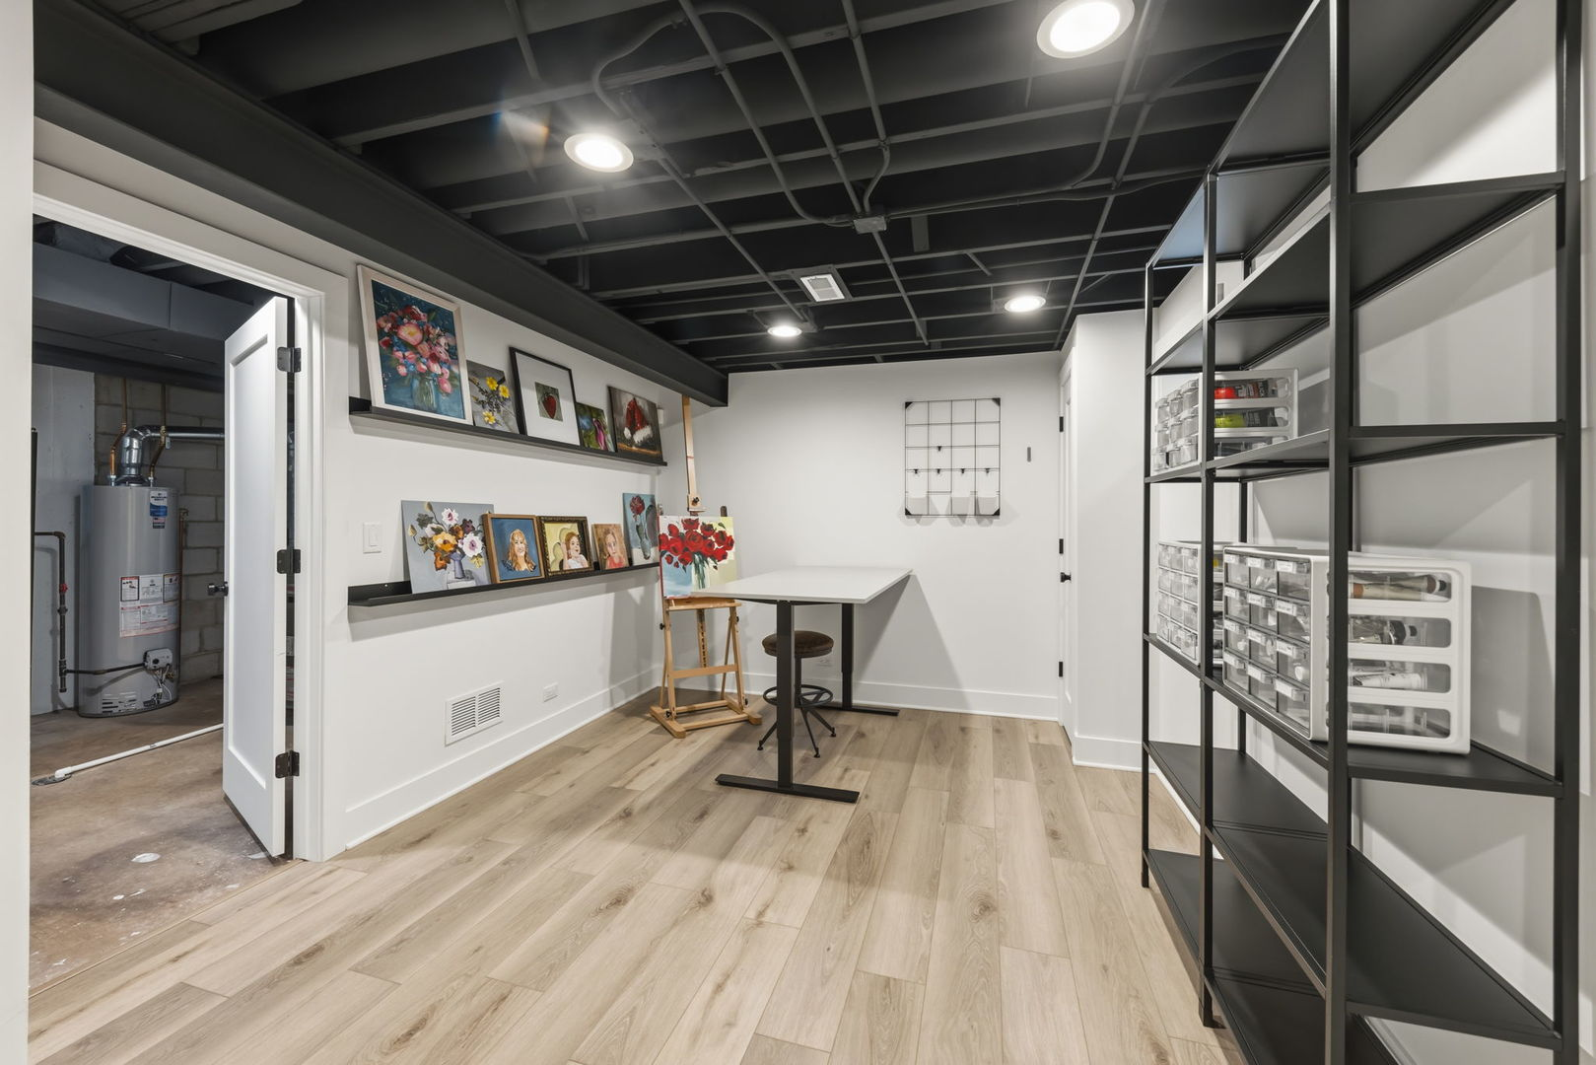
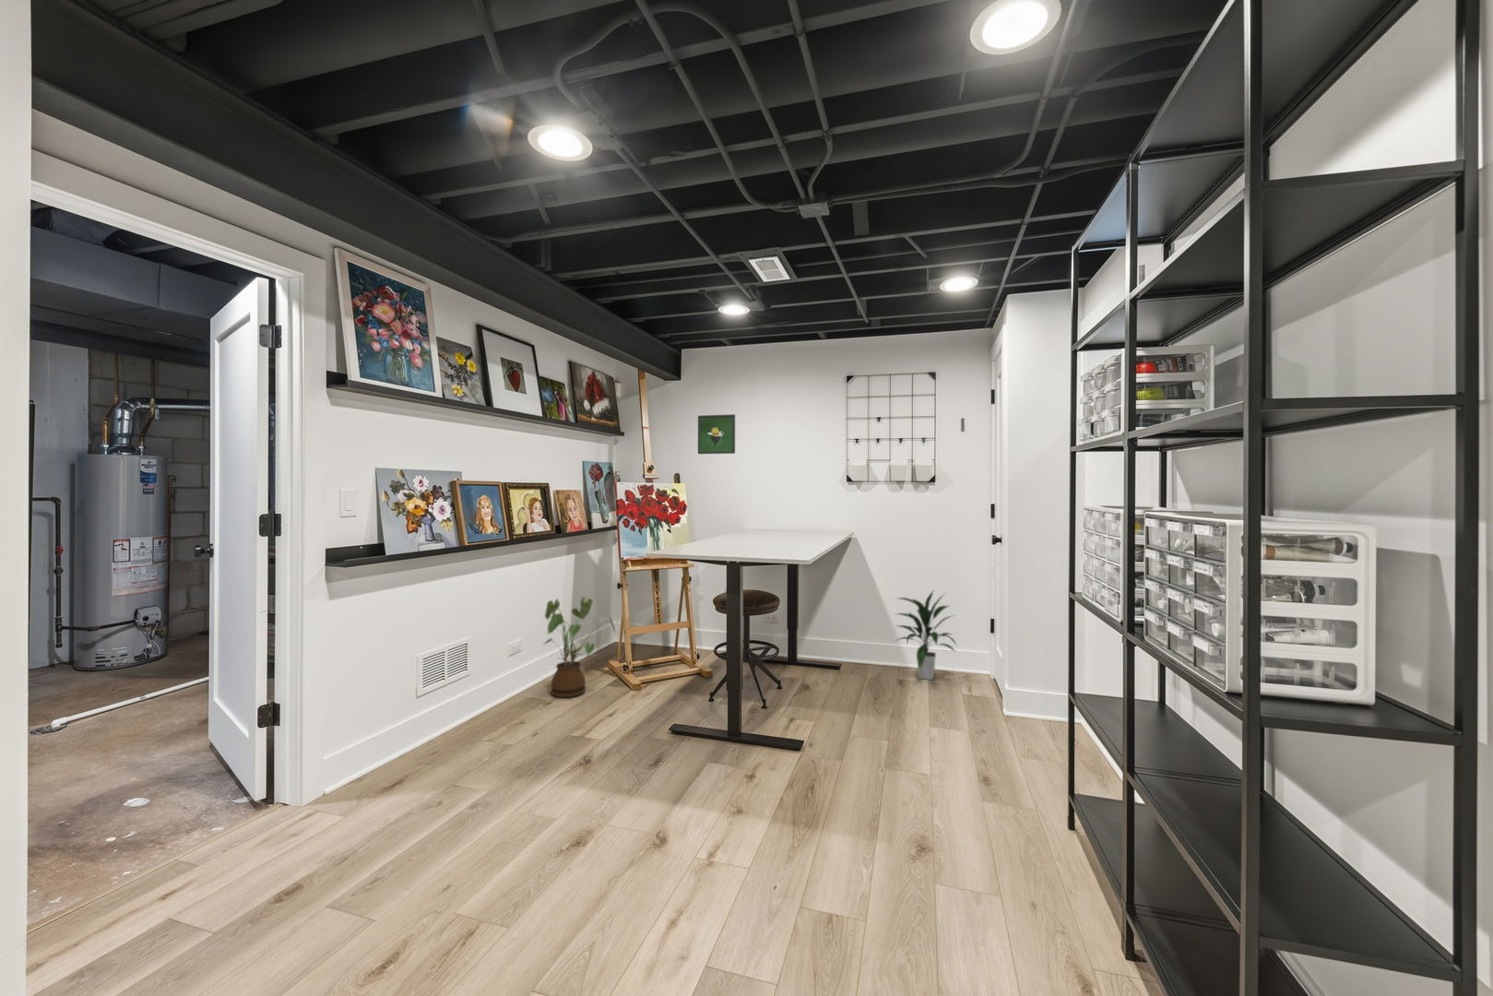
+ house plant (575, 646)
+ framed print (716, 435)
+ indoor plant (924, 634)
